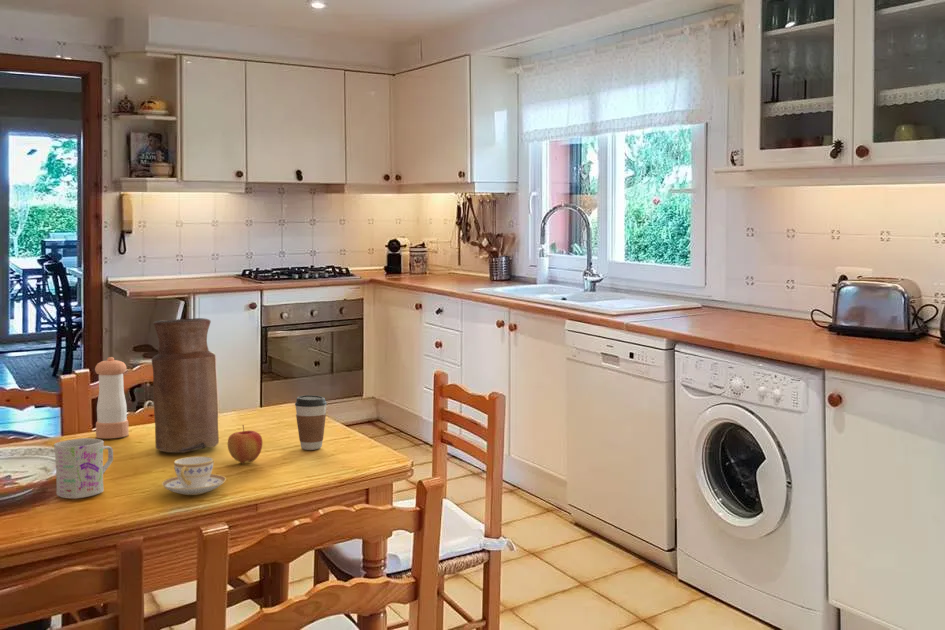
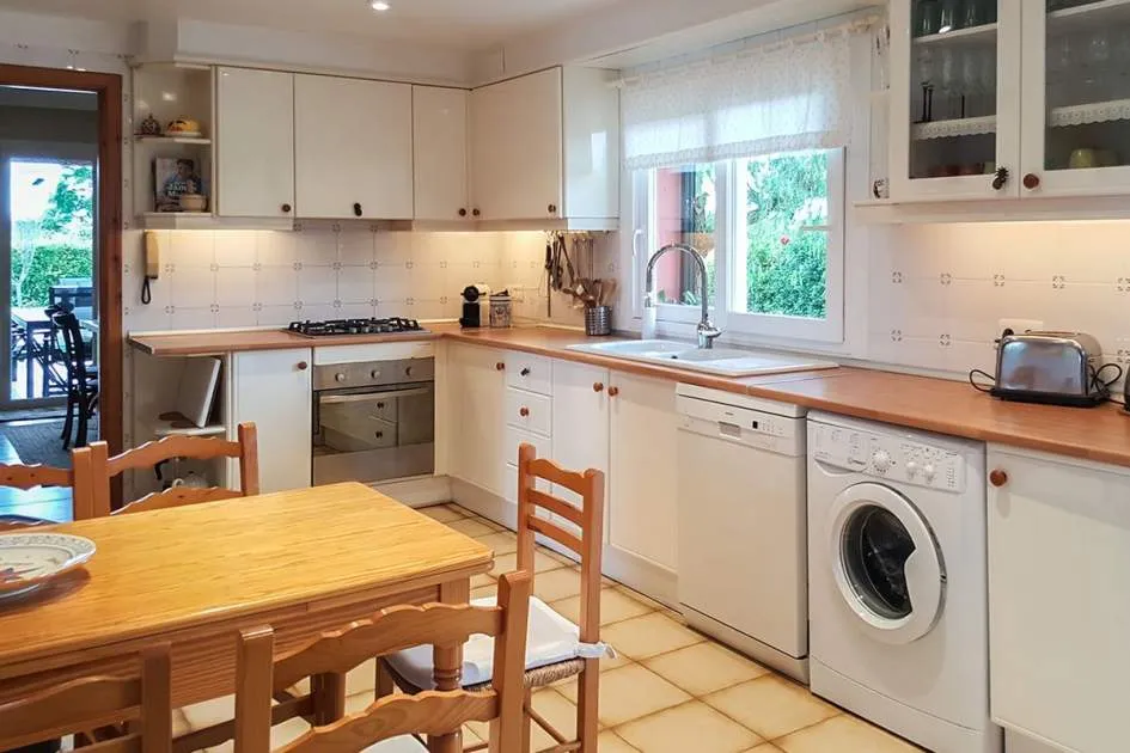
- teacup (194, 476)
- pepper shaker (111, 396)
- vase (185, 383)
- coffee cup (311, 422)
- apple (245, 444)
- mug (86, 466)
